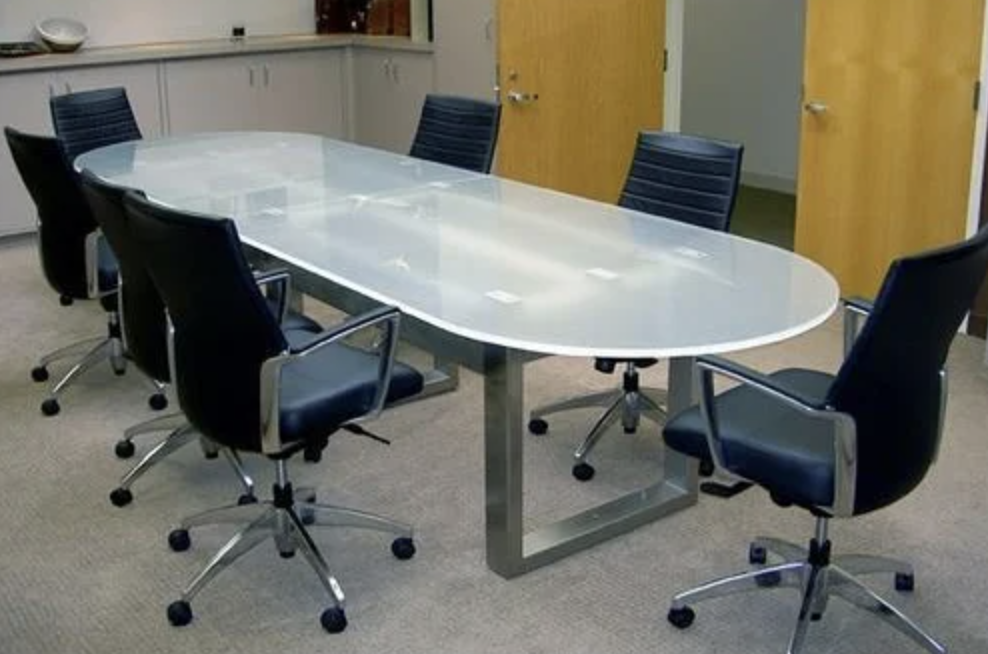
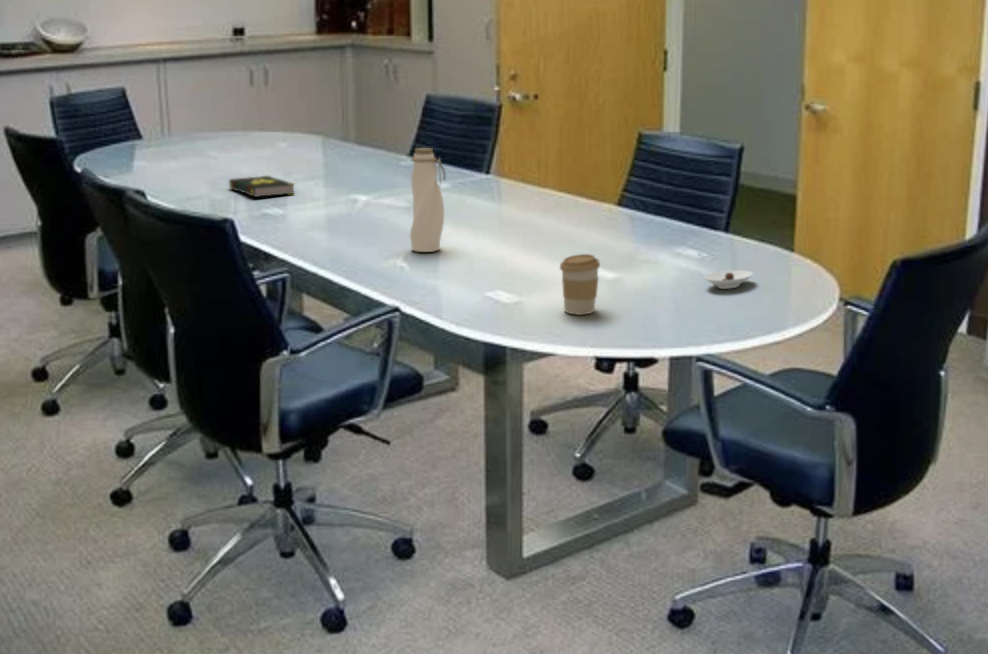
+ water bottle (427, 199)
+ saucer (728, 279)
+ book (261, 186)
+ coffee cup (579, 283)
